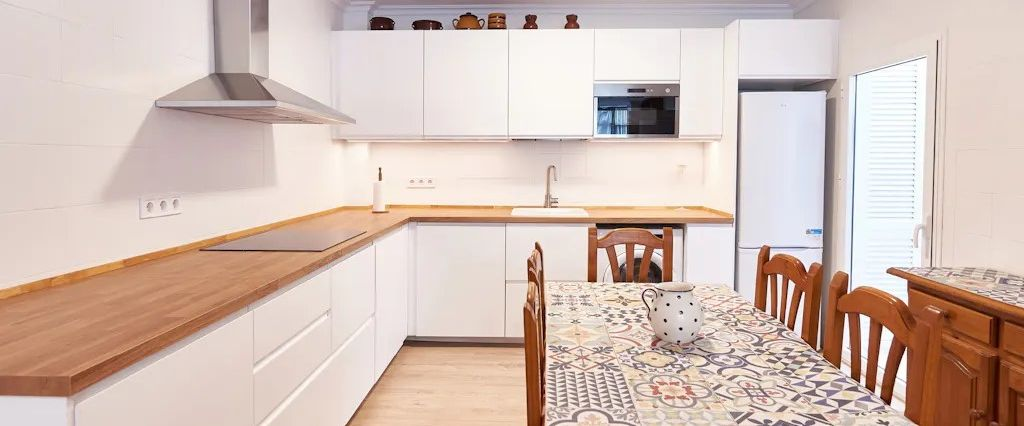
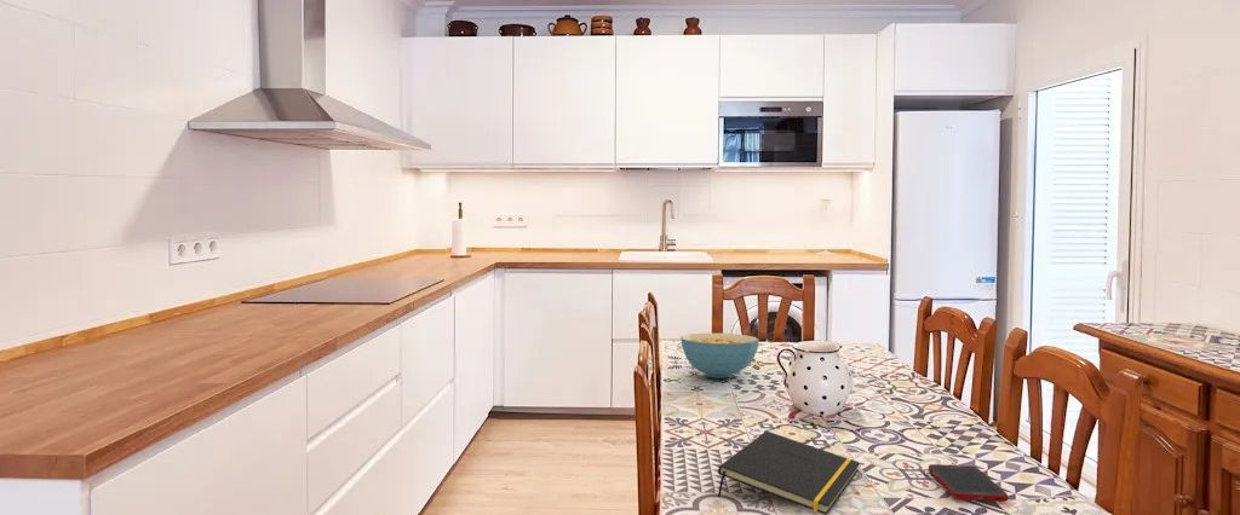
+ notepad (792, 468)
+ cell phone (965, 481)
+ cereal bowl (718, 357)
